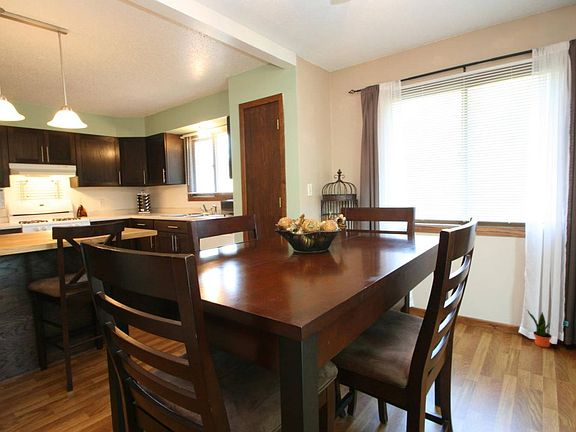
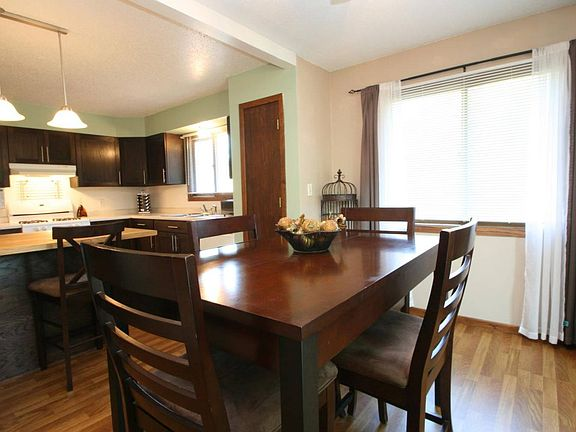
- potted plant (538, 327)
